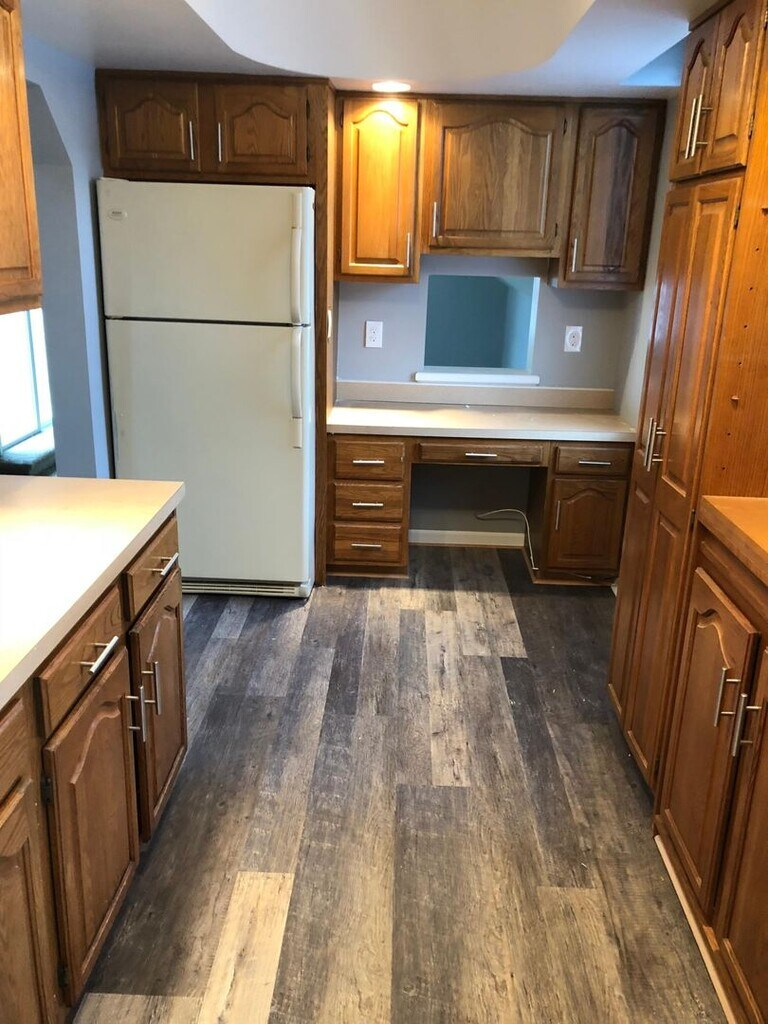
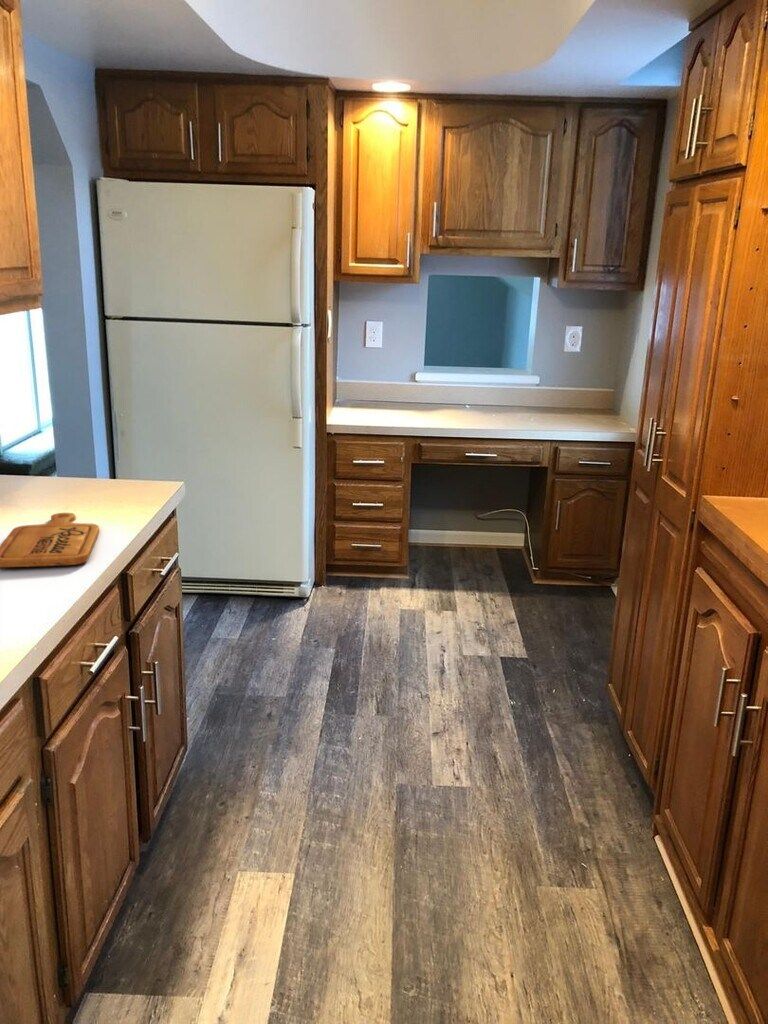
+ cutting board (53, 537)
